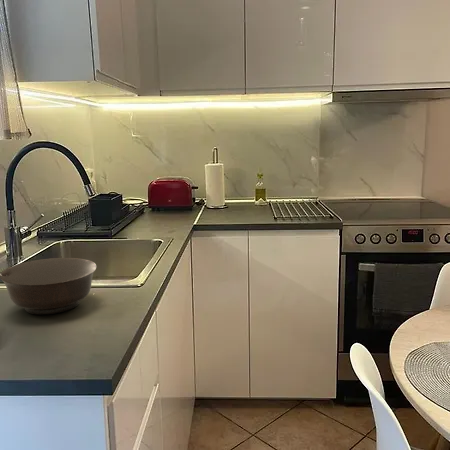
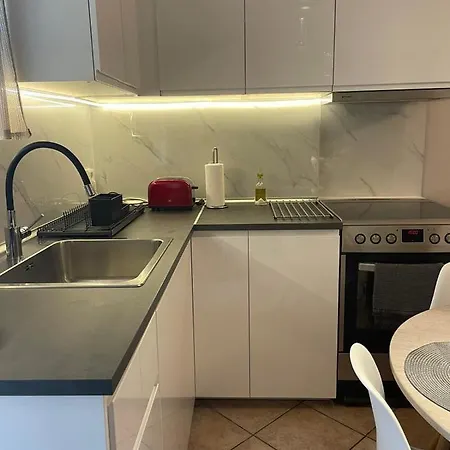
- bowl (51, 287)
